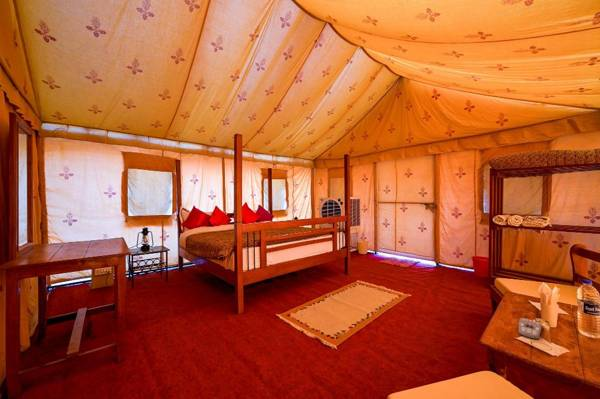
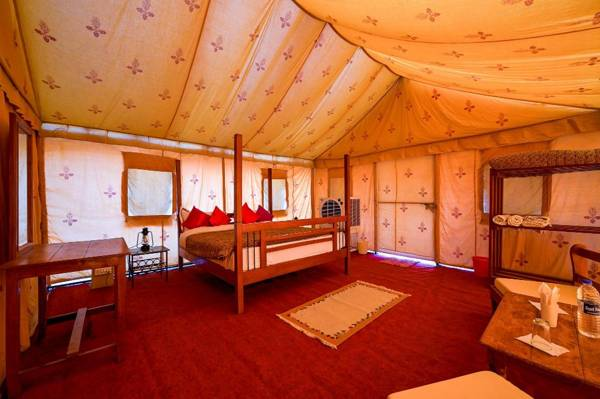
- remote control (529, 328)
